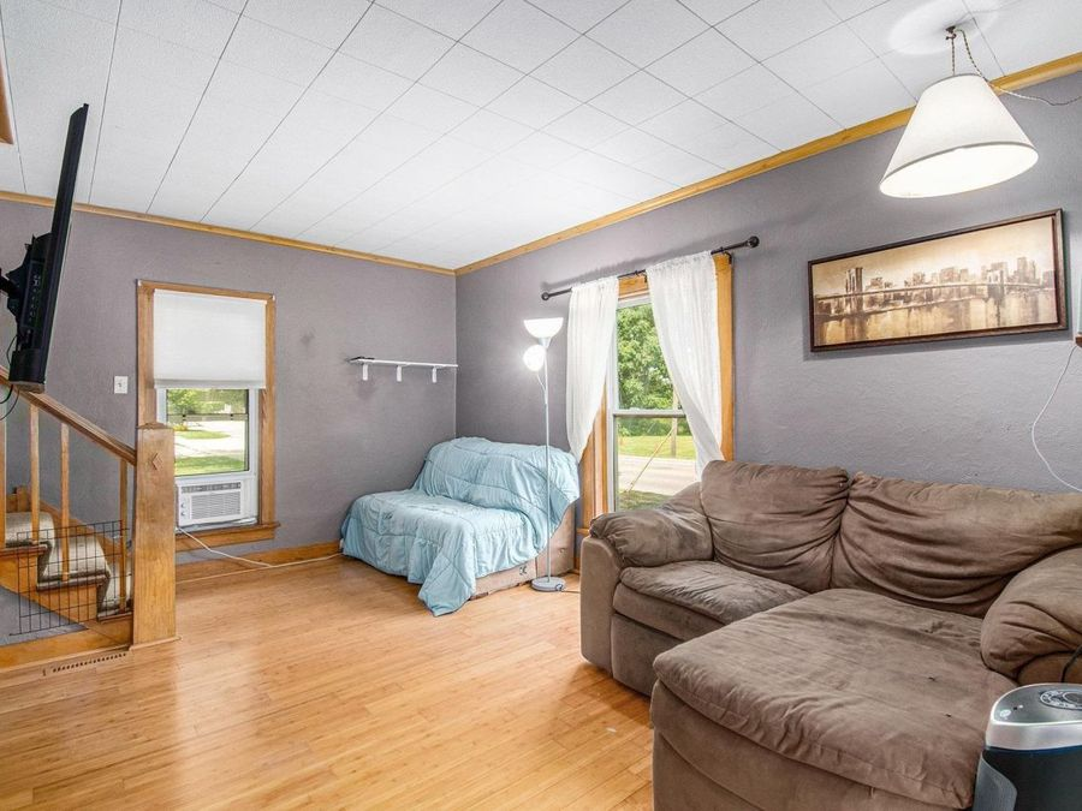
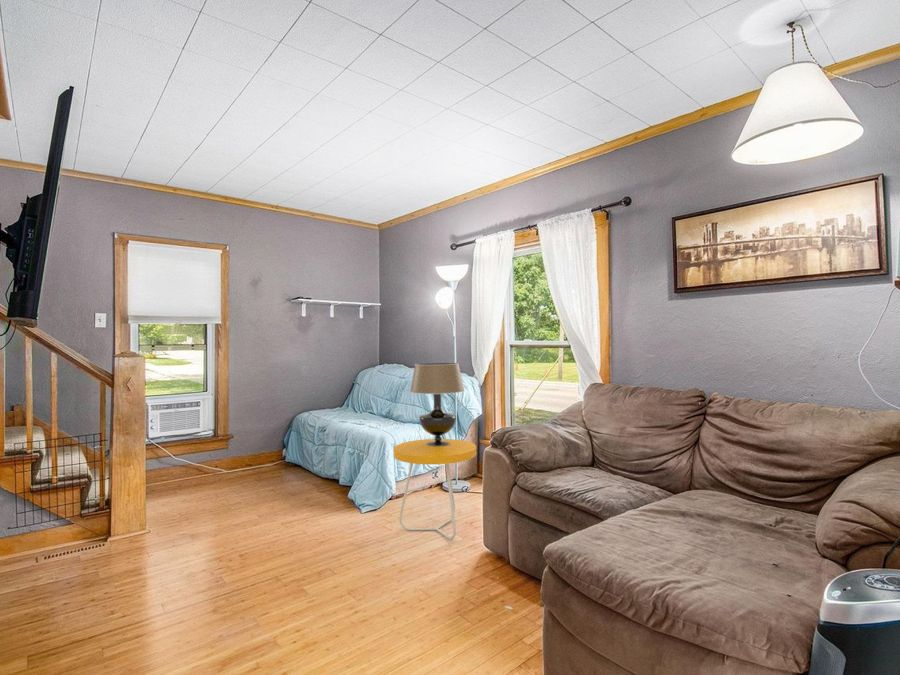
+ table lamp (437, 403)
+ side table (448, 488)
